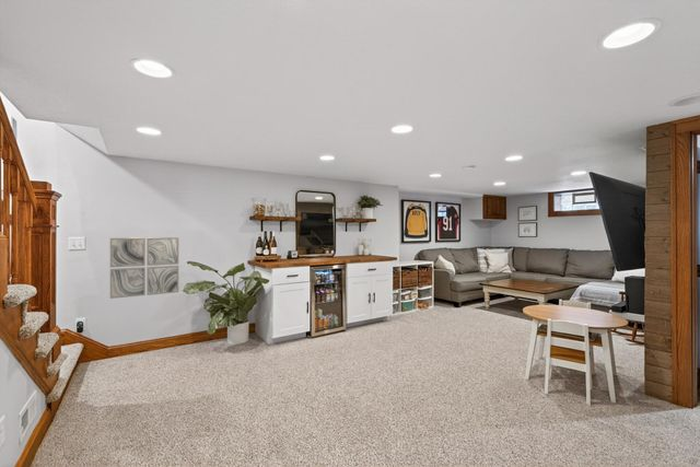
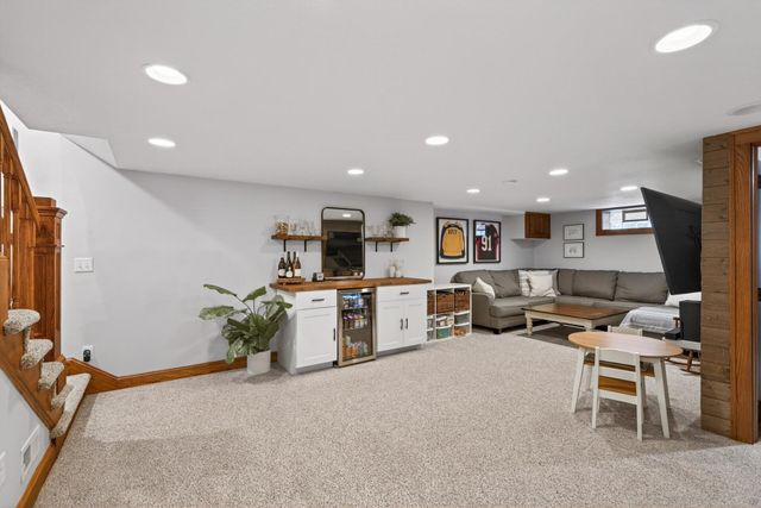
- wall art (147, 267)
